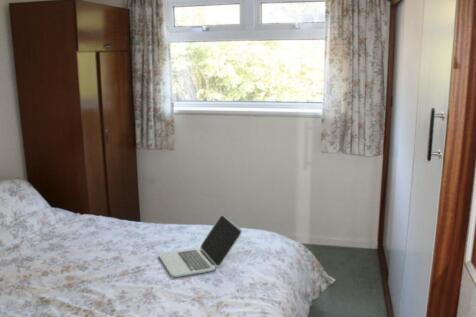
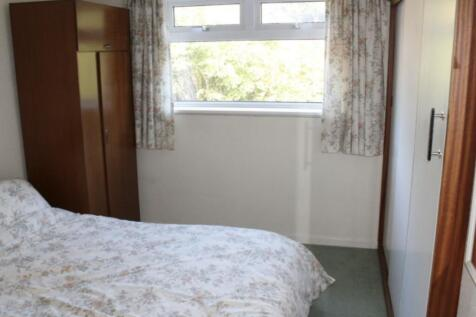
- laptop (201, 244)
